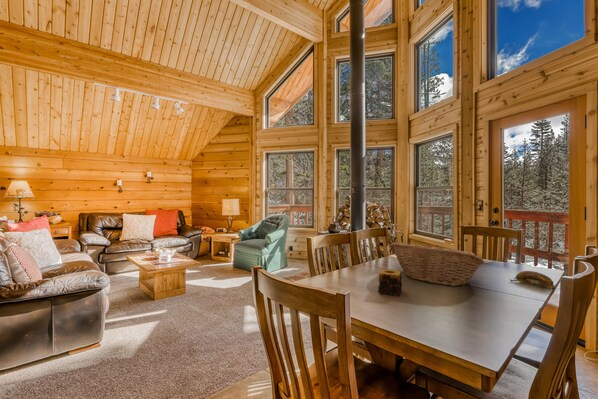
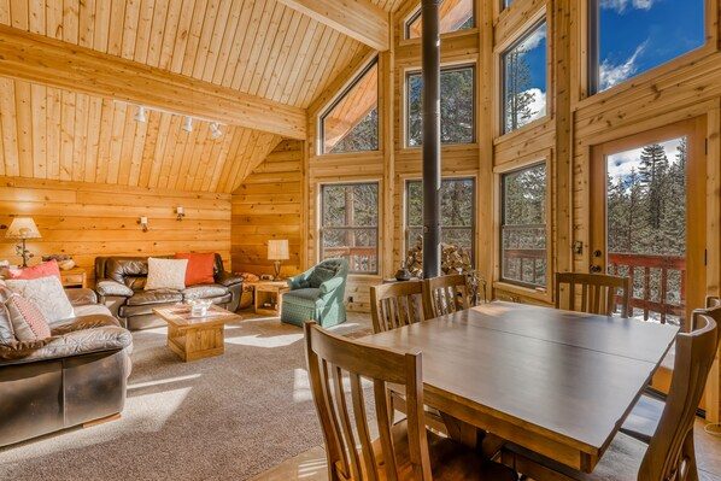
- banana (531, 278)
- fruit basket (433, 259)
- candle (390, 281)
